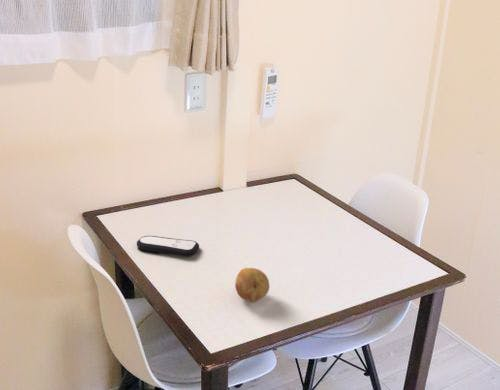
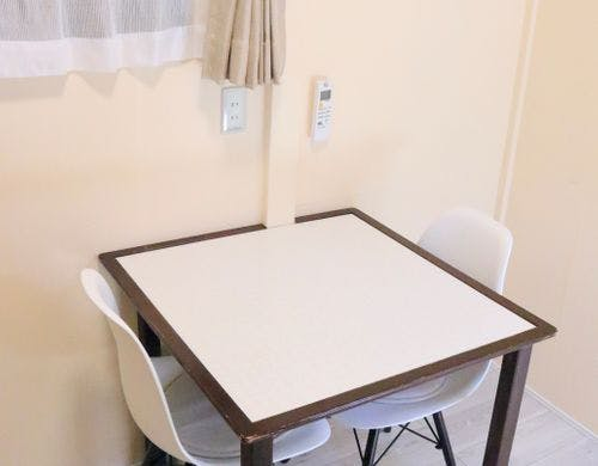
- fruit (252, 283)
- remote control (167, 245)
